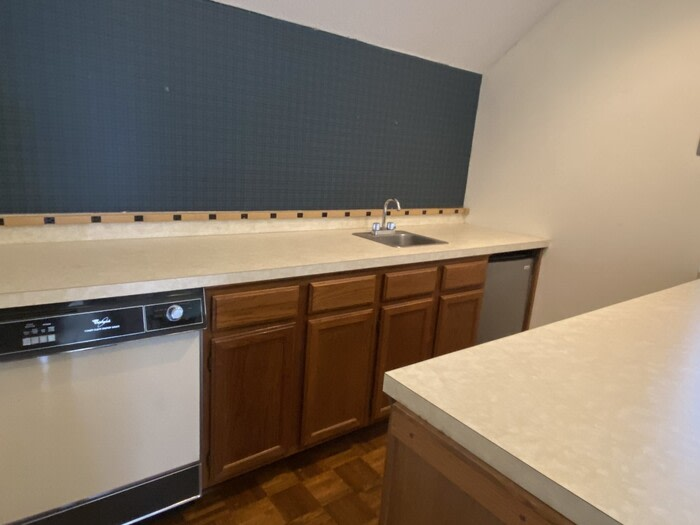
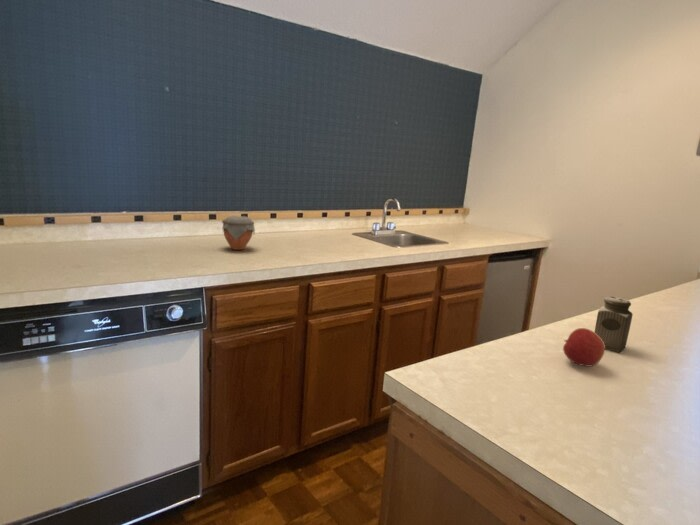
+ salt shaker (613, 322)
+ apple (583, 346)
+ jar (238, 233)
